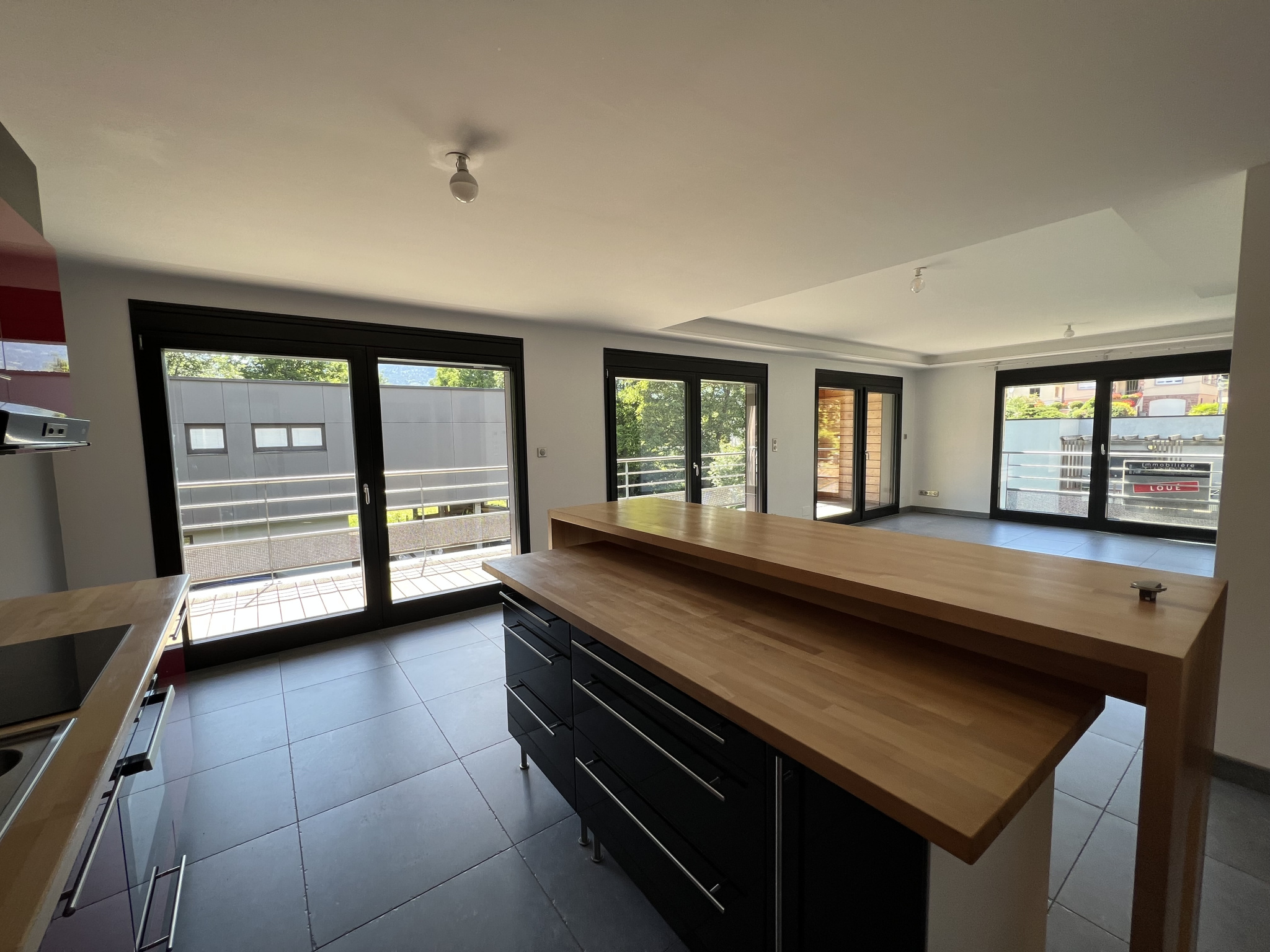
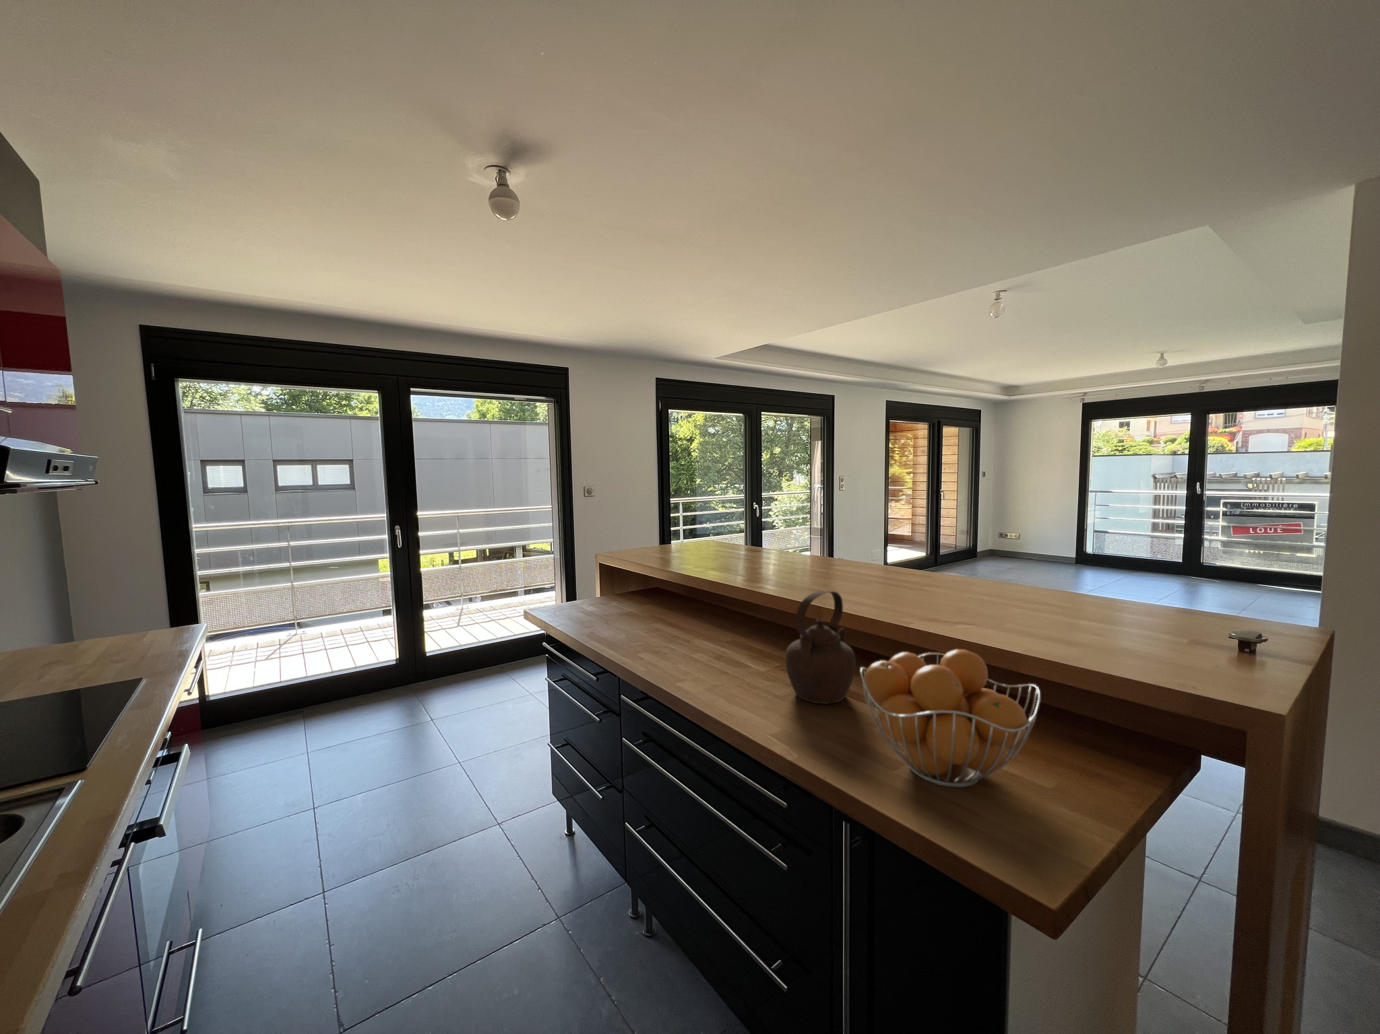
+ fruit basket (944, 713)
+ teapot (824, 641)
